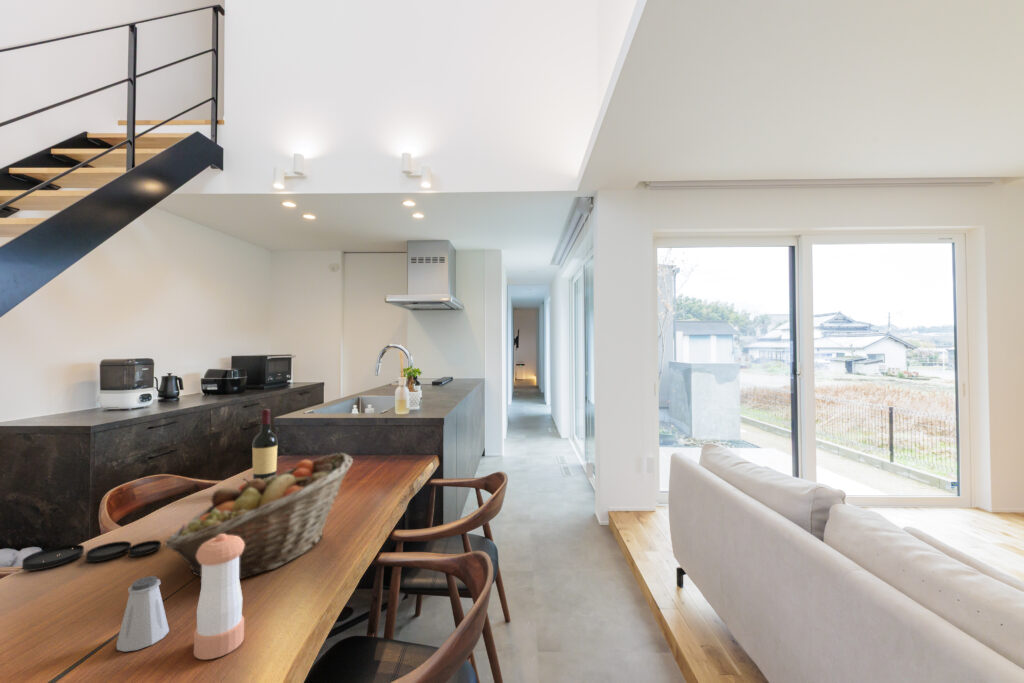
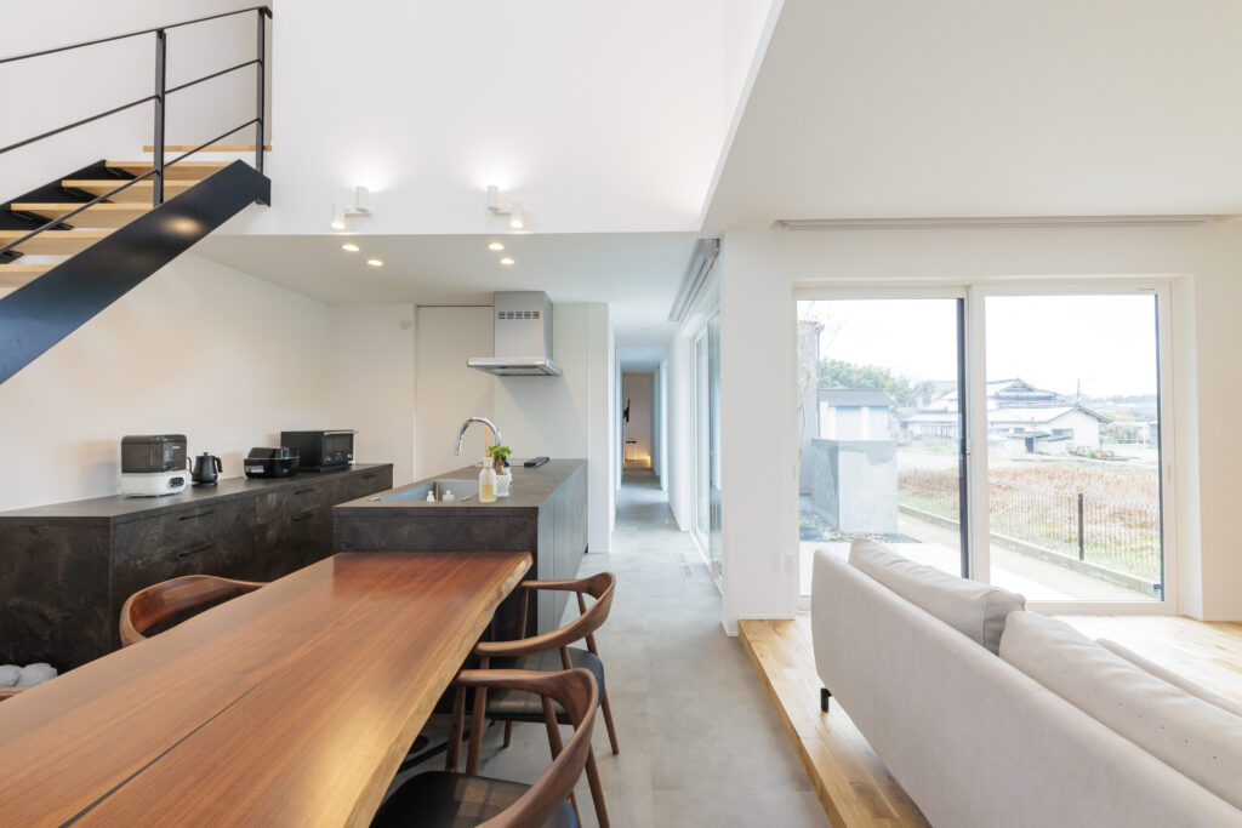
- plate (94, 553)
- pepper shaker (220, 589)
- fruit basket (272, 505)
- wine bottle (265, 449)
- saltshaker (144, 609)
